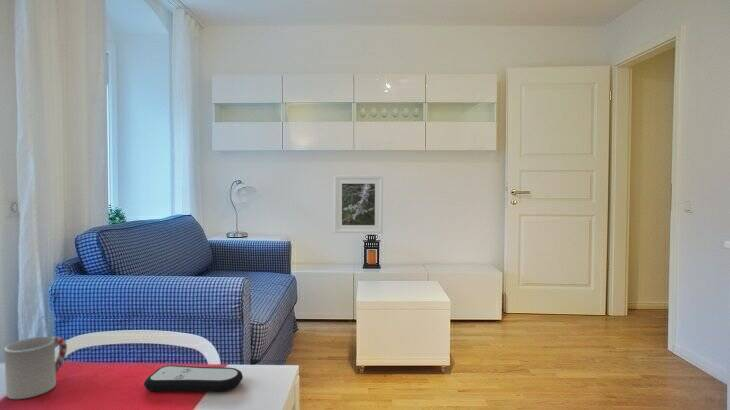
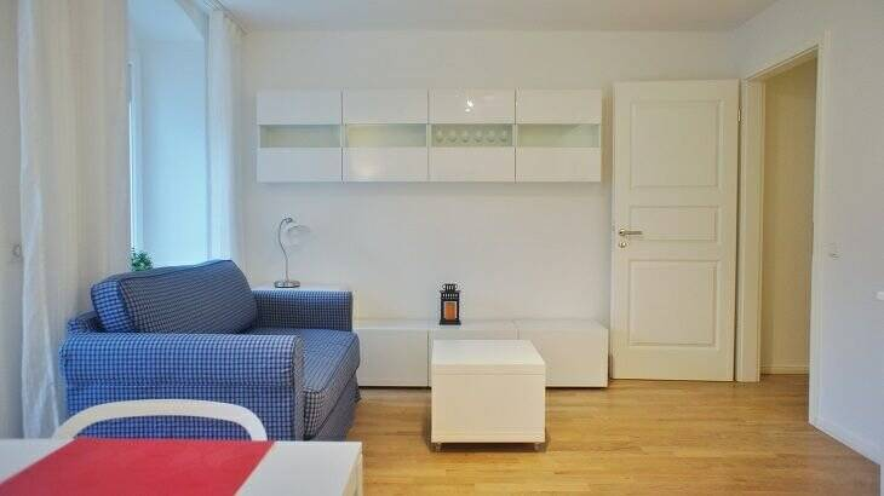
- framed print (358, 204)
- remote control (195, 378)
- cup (39, 363)
